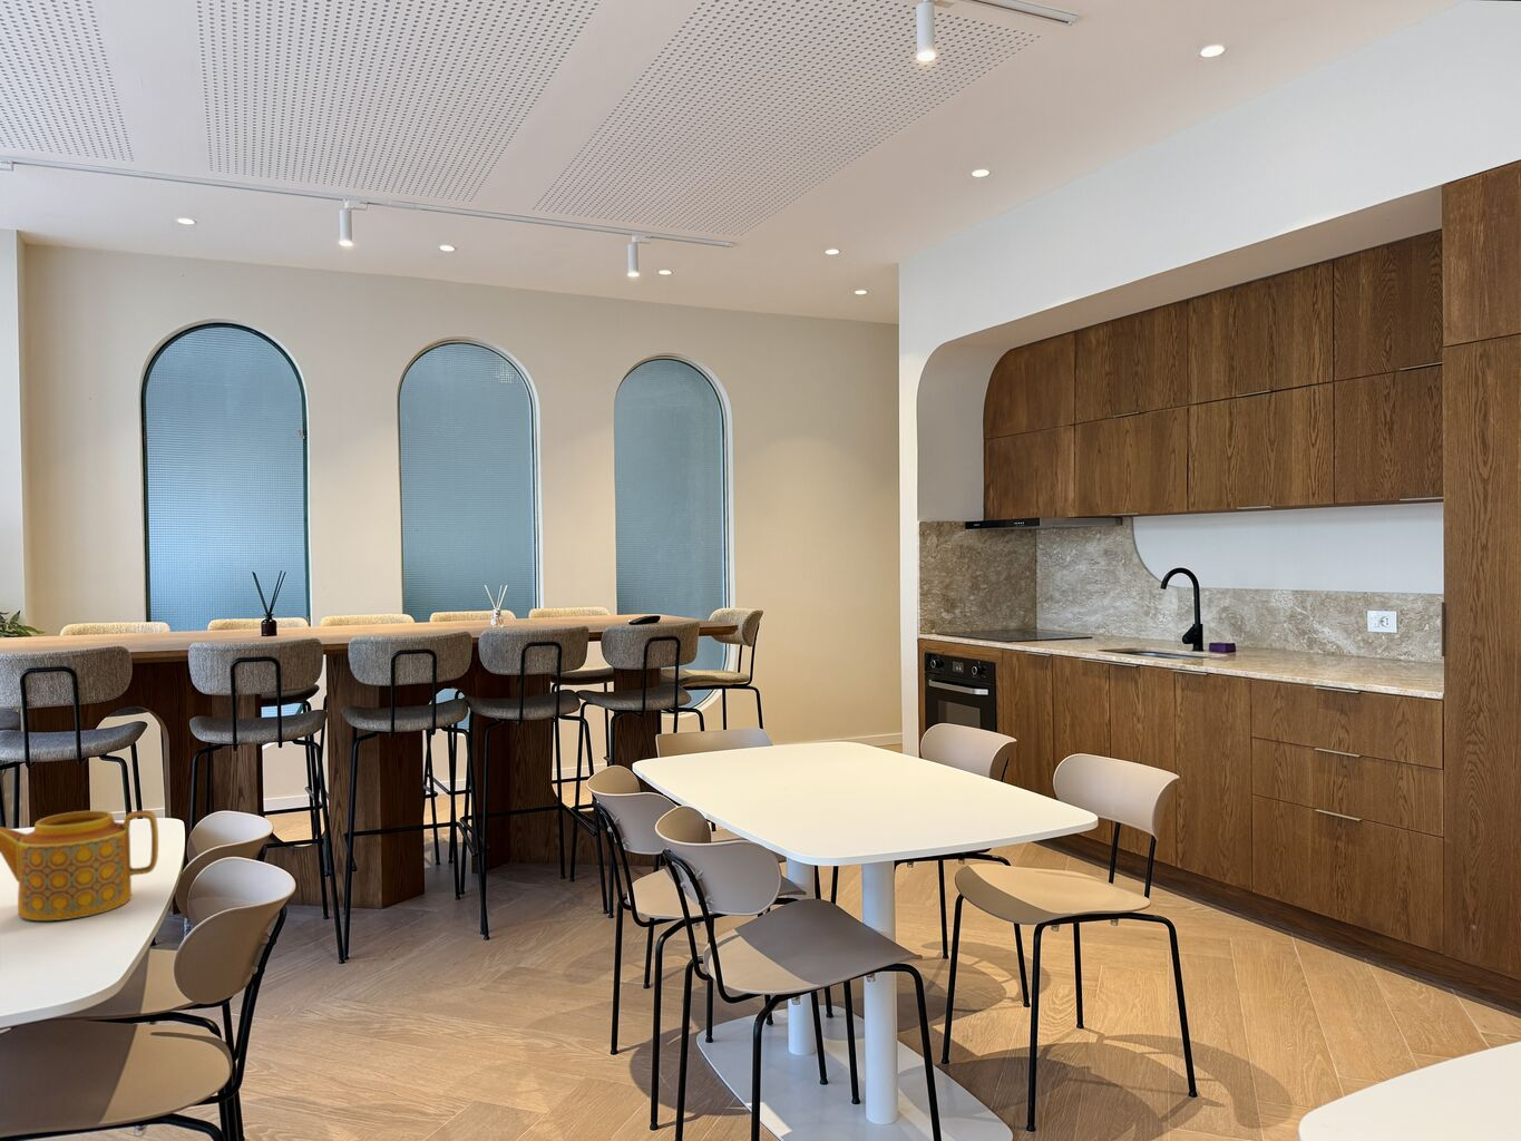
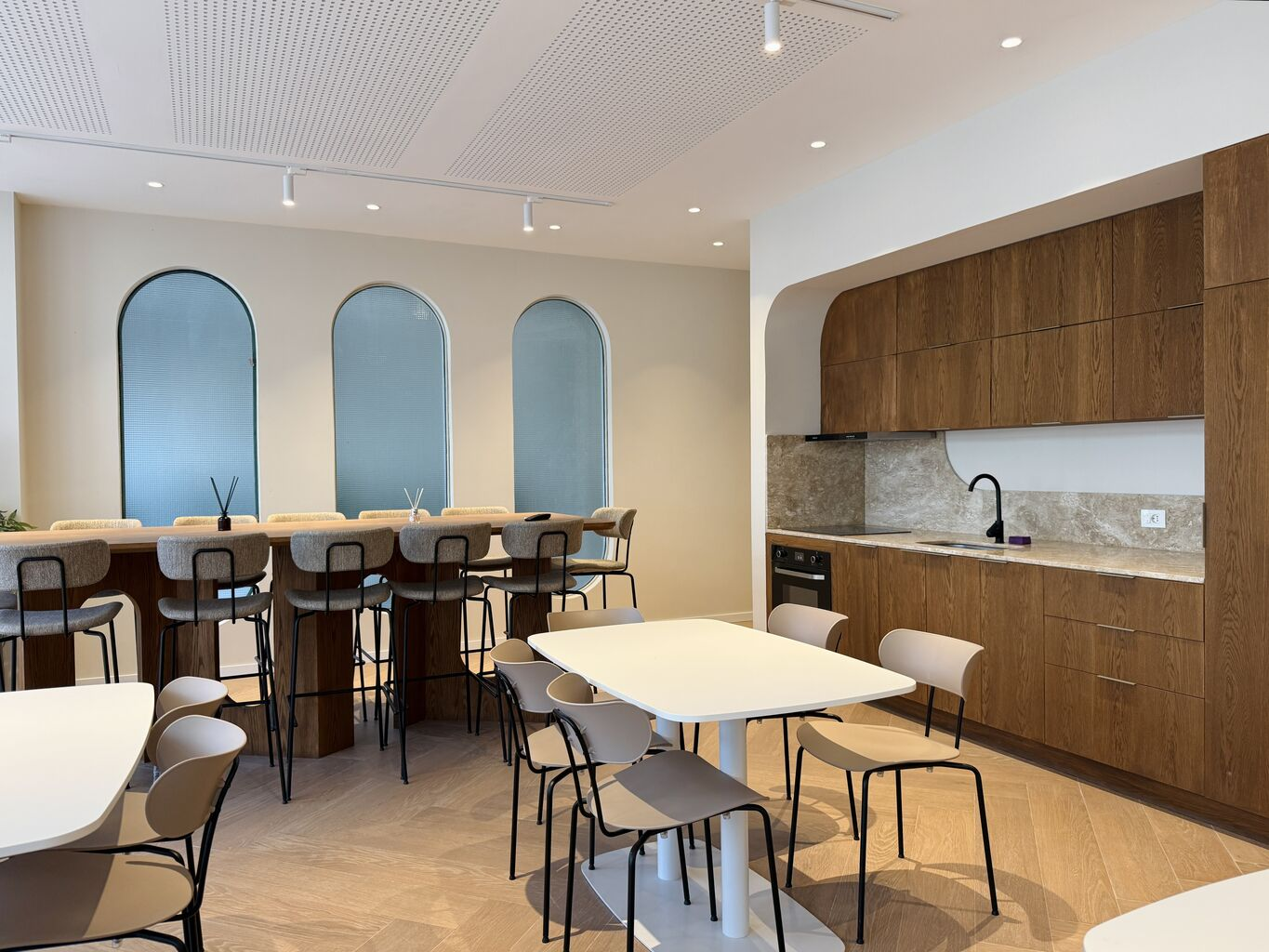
- teapot (71, 862)
